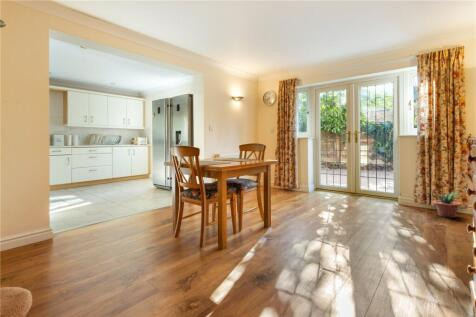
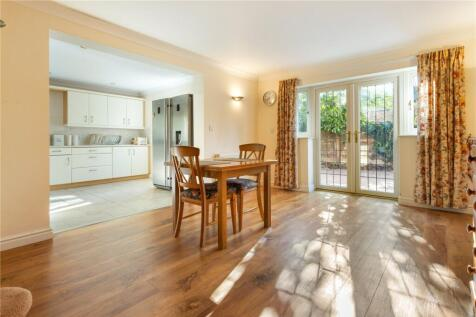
- potted plant (446, 203)
